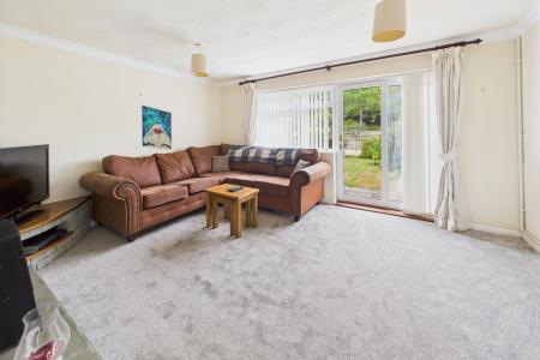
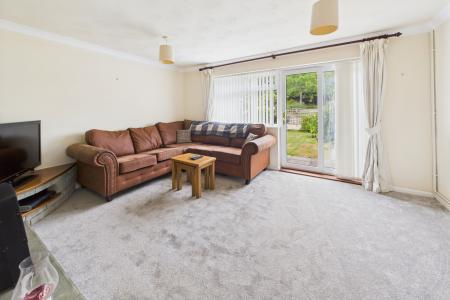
- wall art (157, 128)
